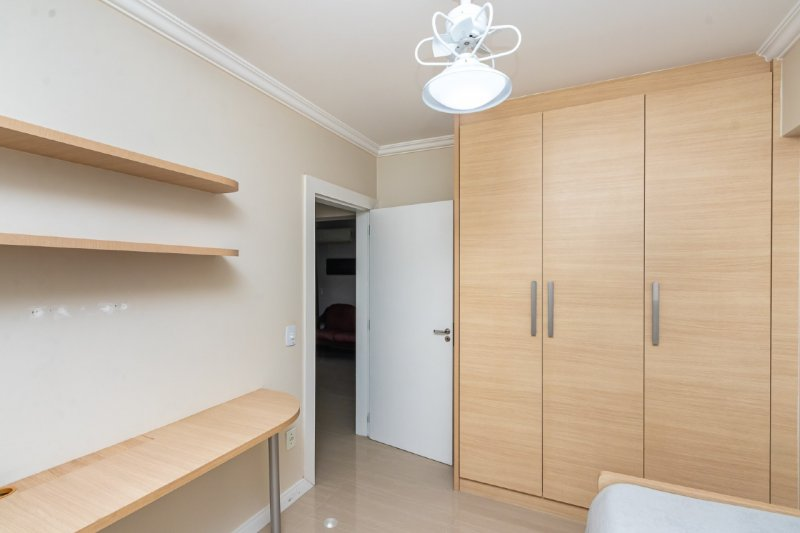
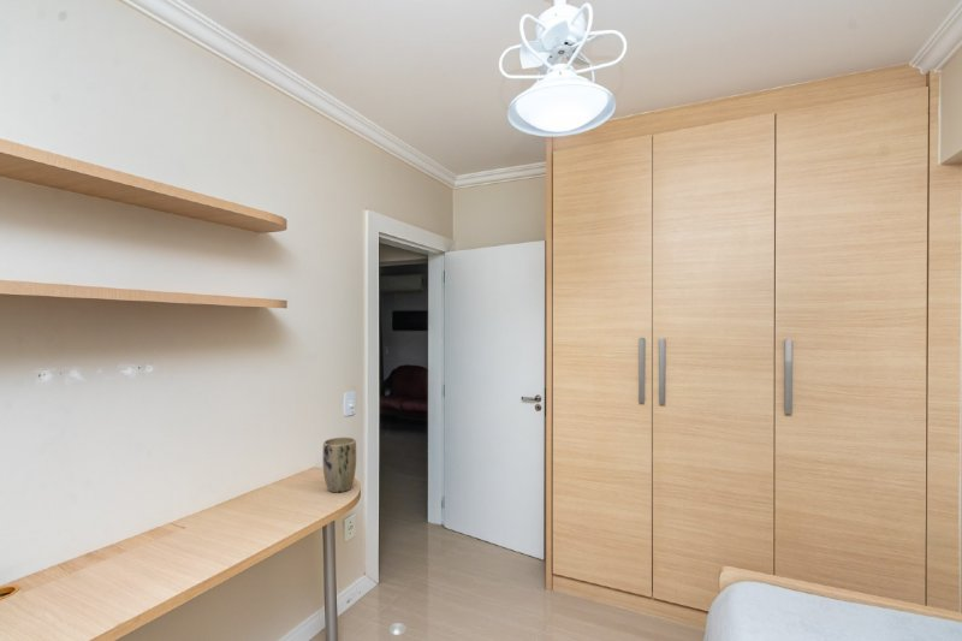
+ plant pot (339, 464)
